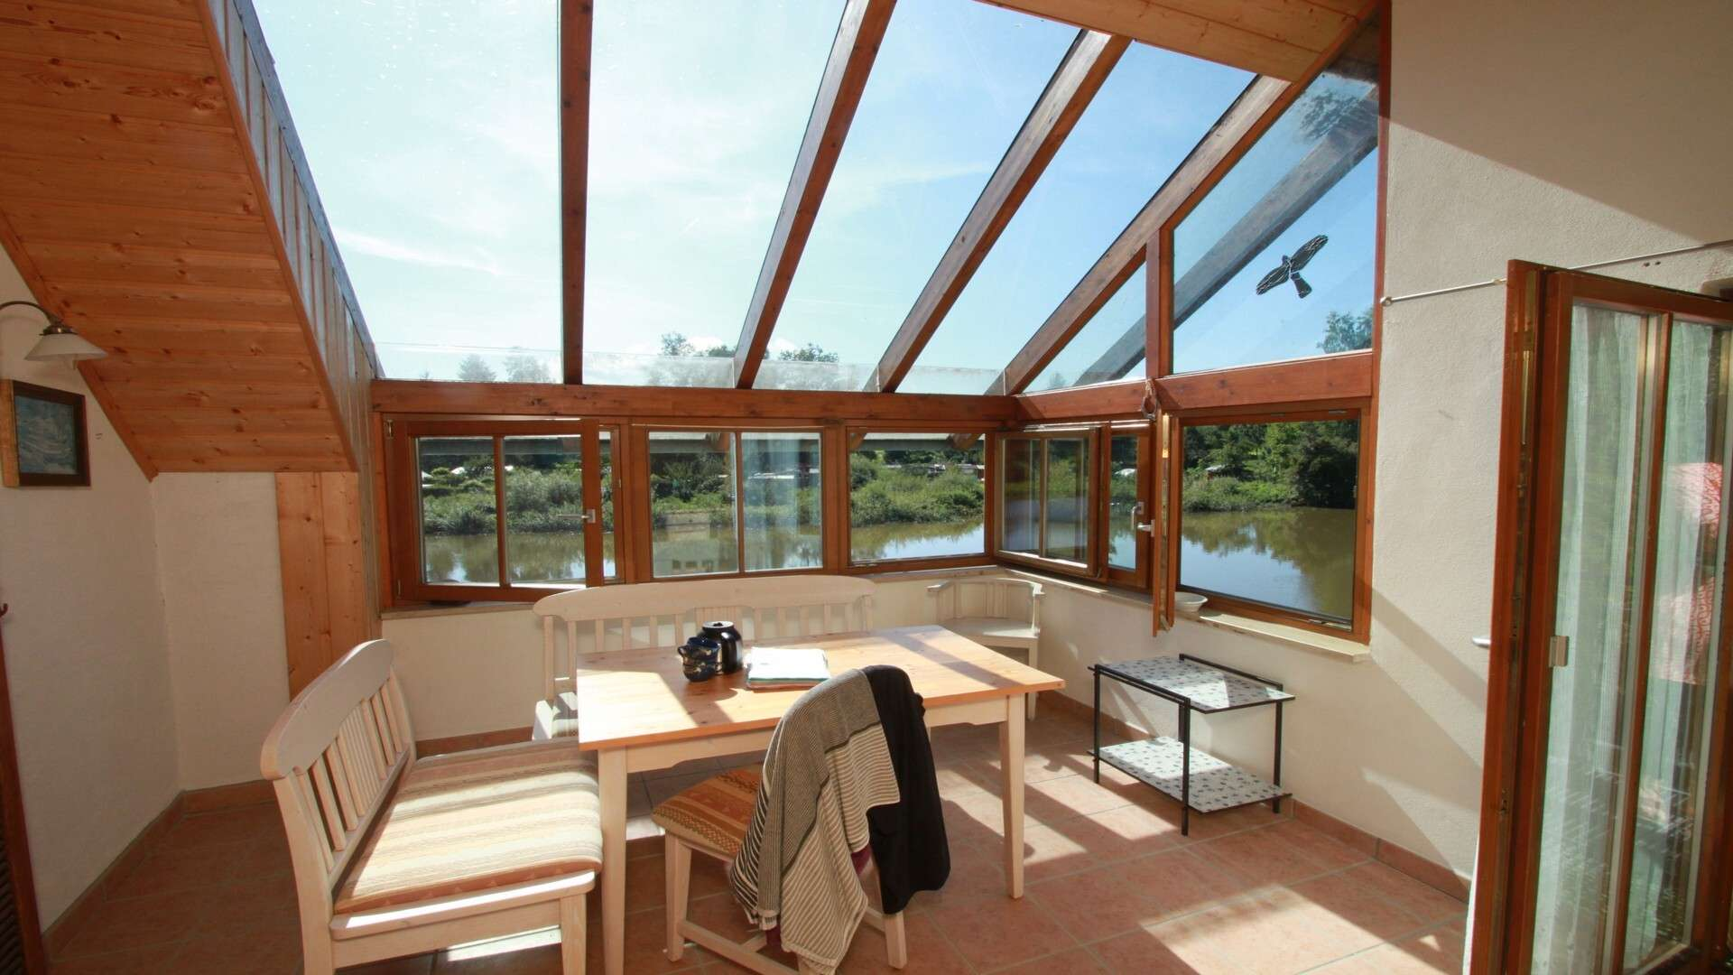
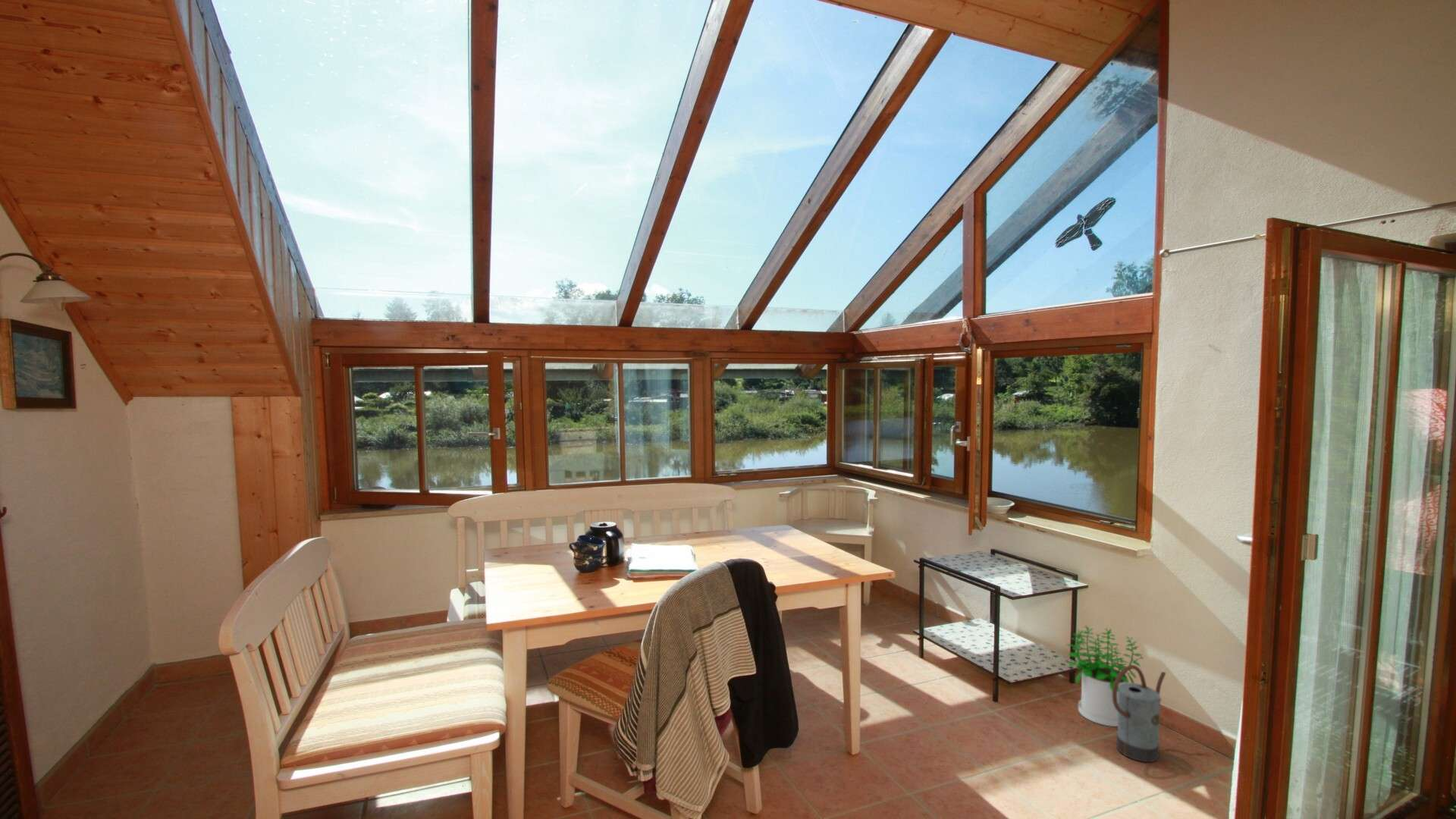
+ watering can (1139, 707)
+ potted plant (1100, 671)
